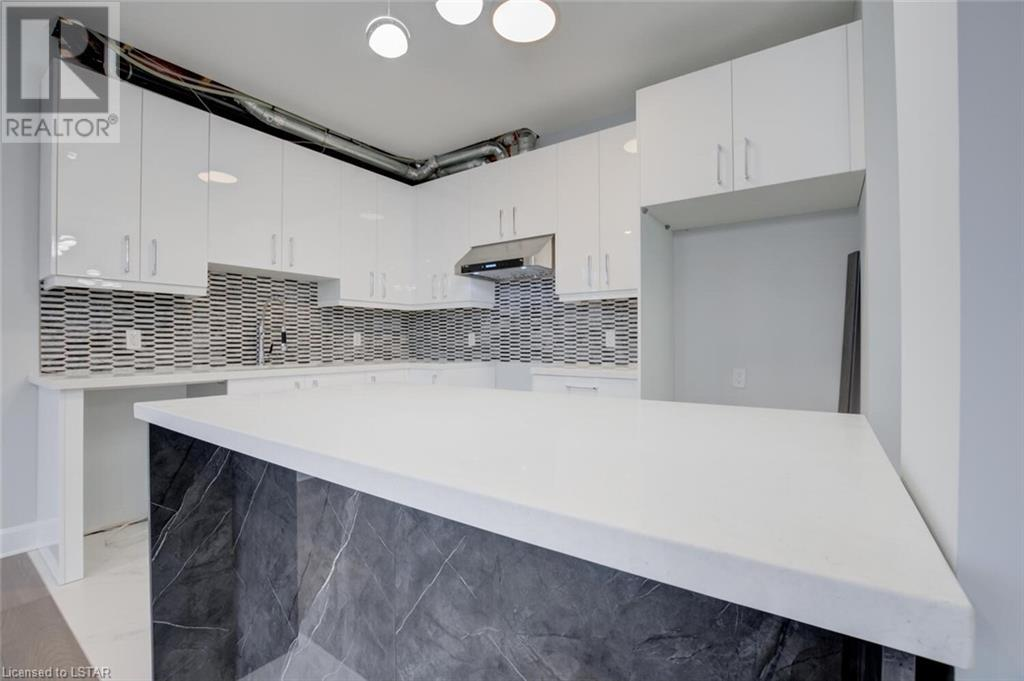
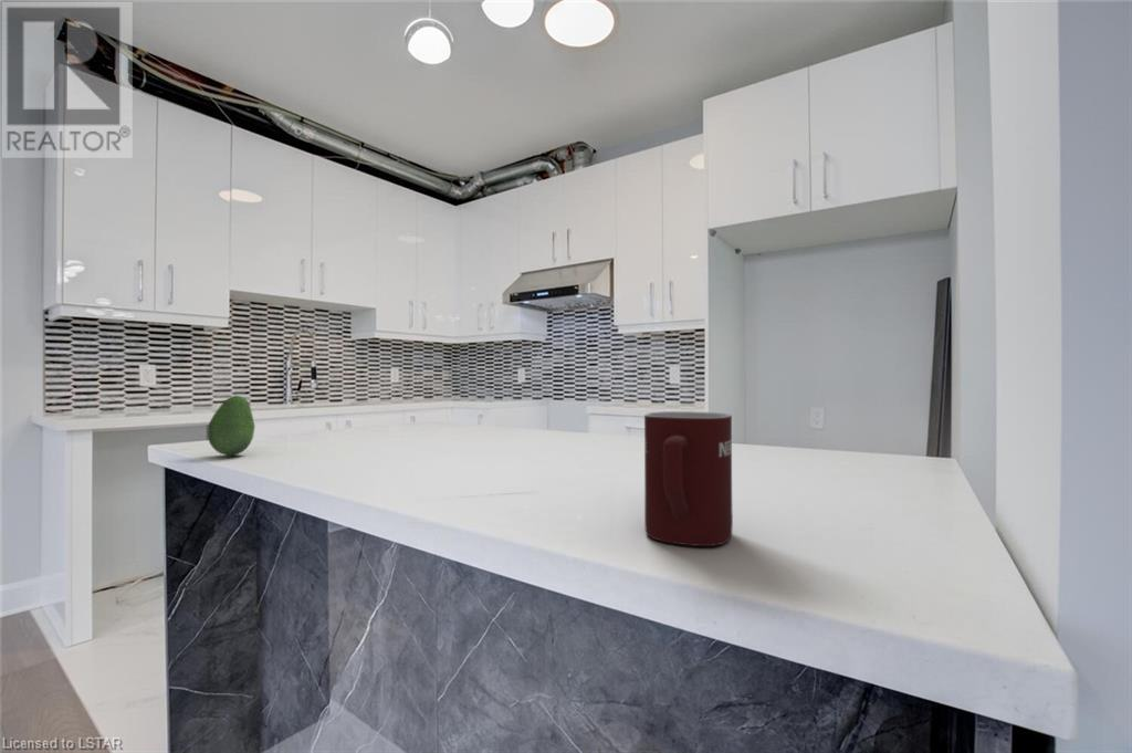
+ fruit (231, 425)
+ mug (684, 477)
